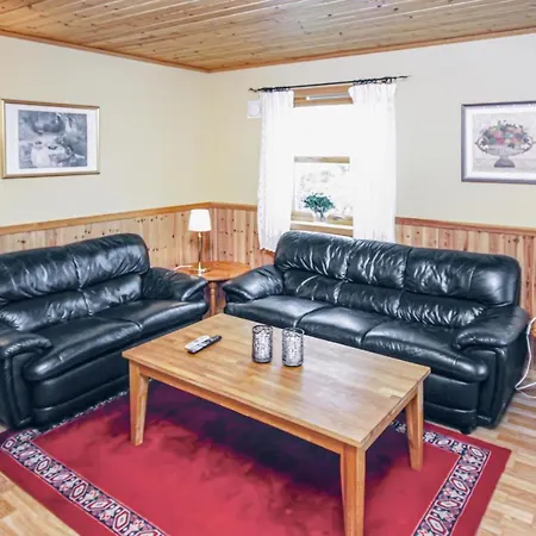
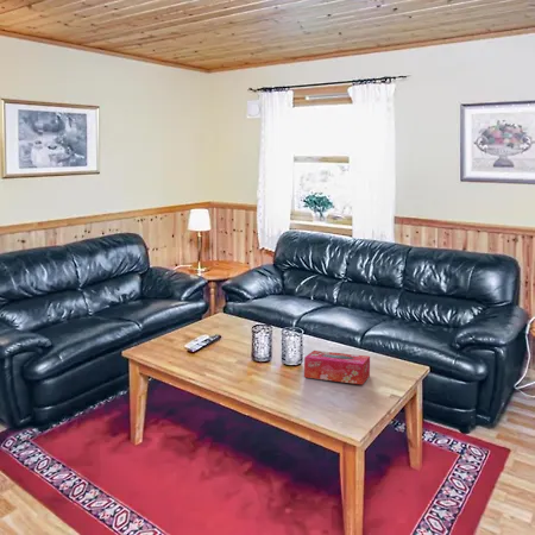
+ tissue box (336, 366)
